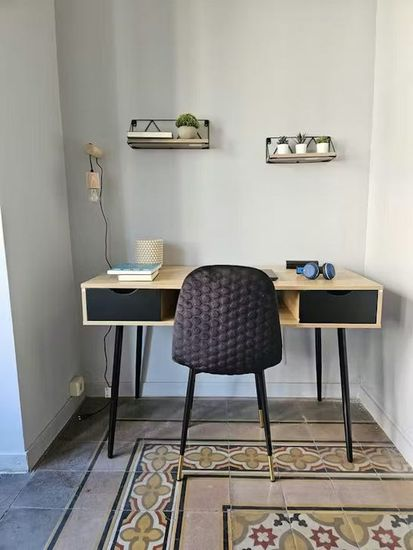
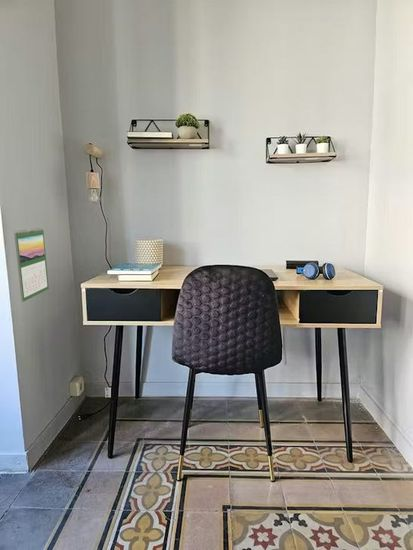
+ calendar (32, 261)
